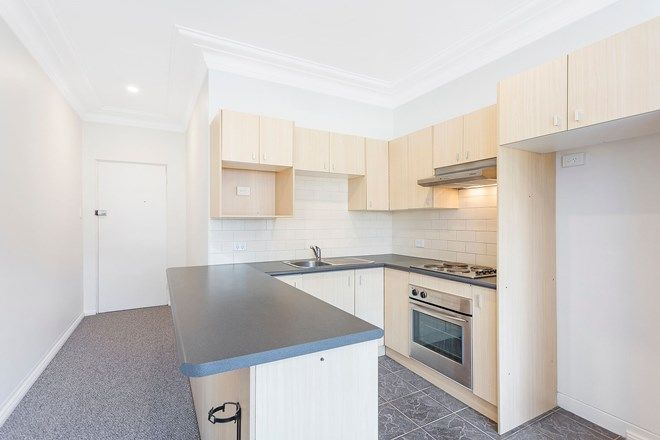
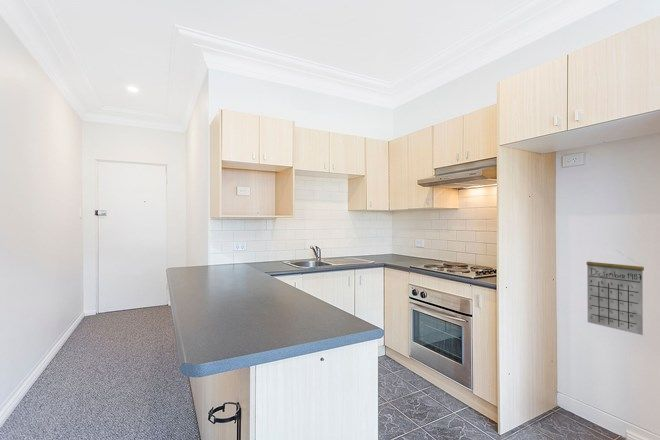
+ calendar (613, 288)
